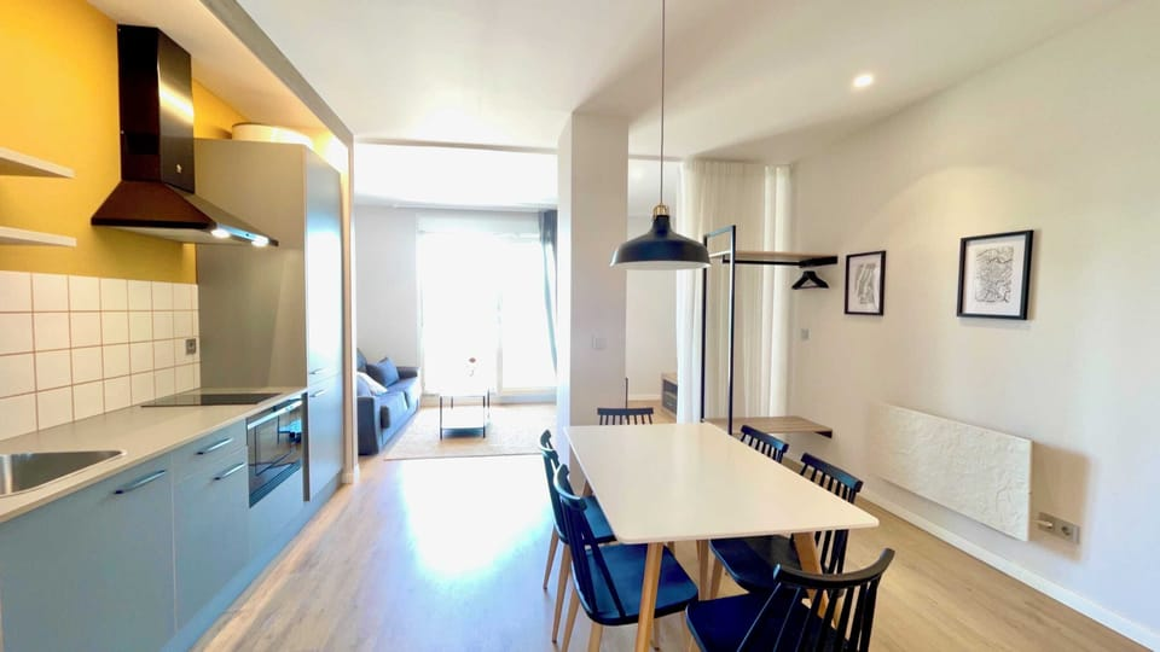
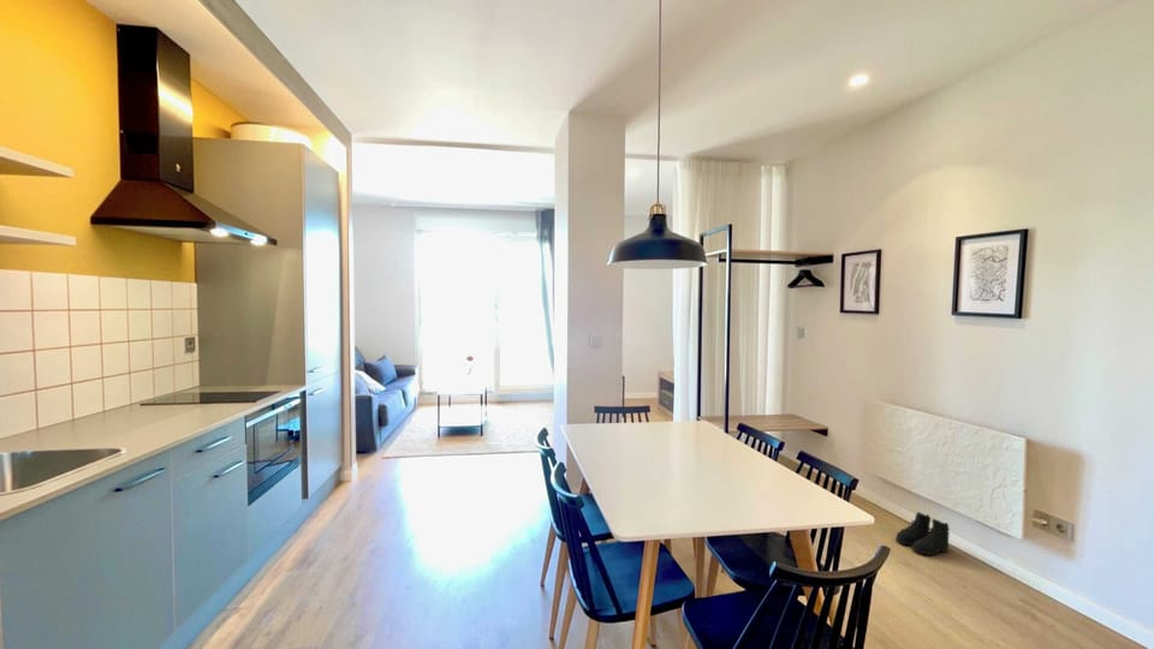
+ boots (922, 530)
